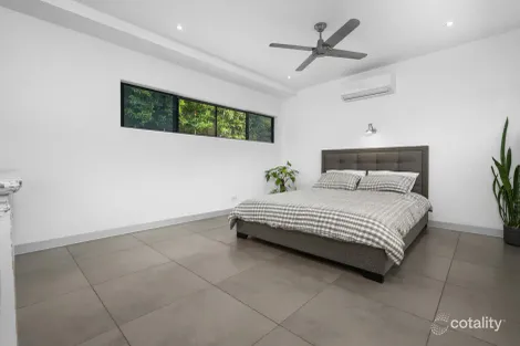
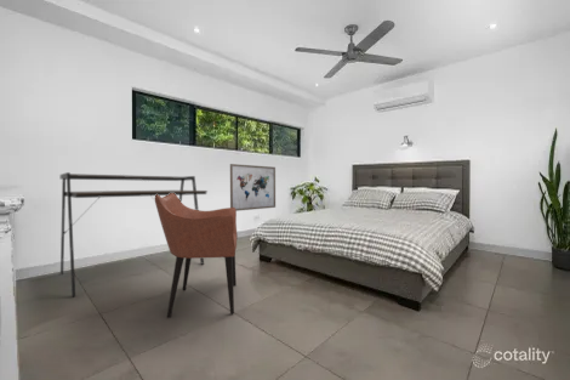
+ armchair (199, 246)
+ desk (137, 195)
+ wall art (255, 187)
